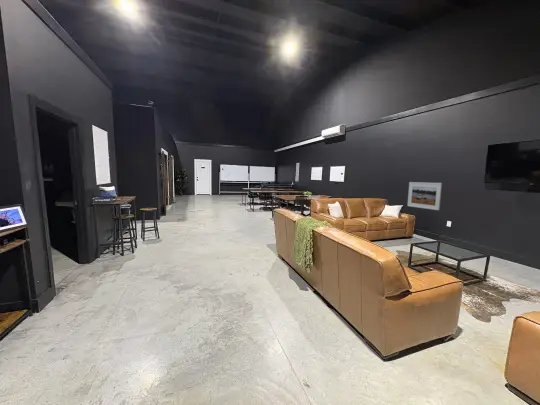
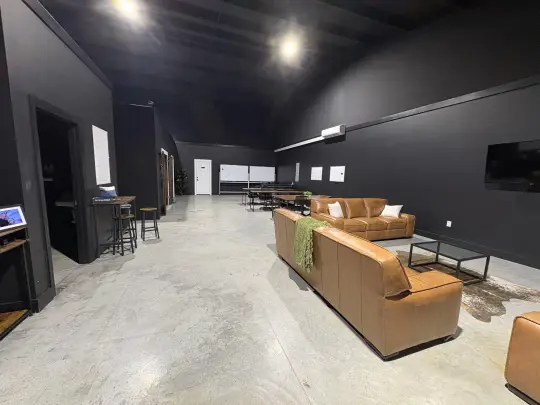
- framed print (423, 195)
